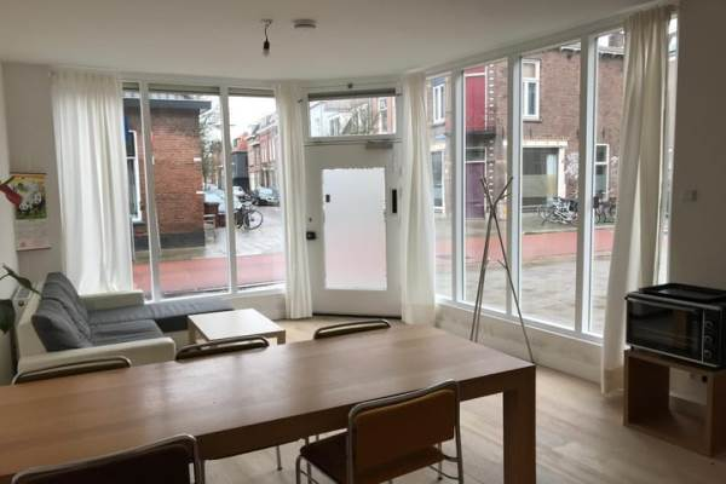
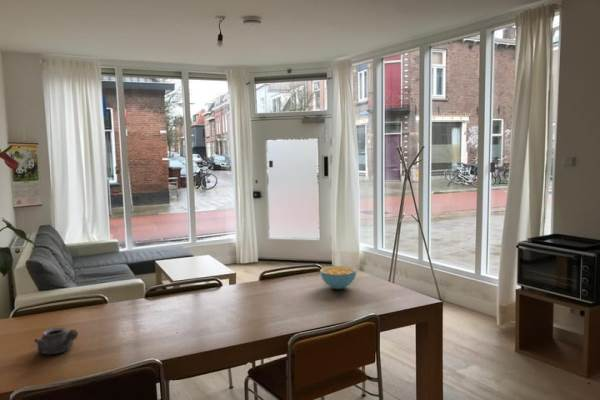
+ cereal bowl (338, 278)
+ teapot (58, 339)
